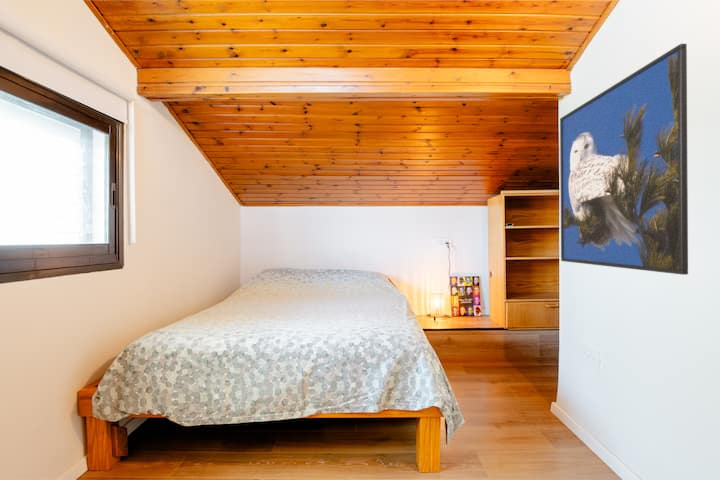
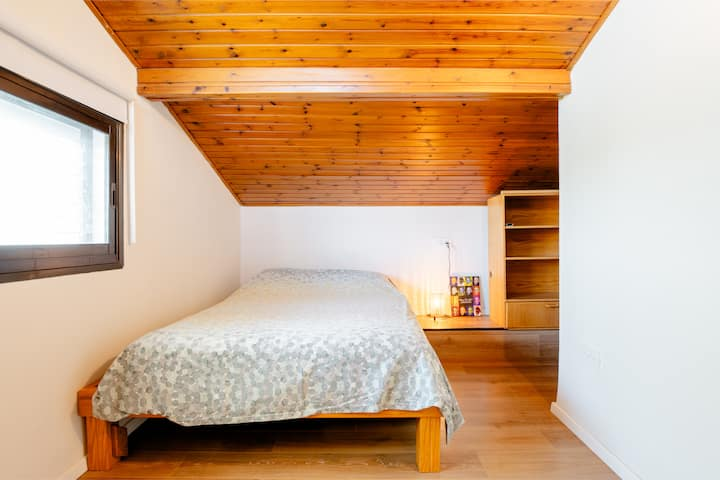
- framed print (608, 178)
